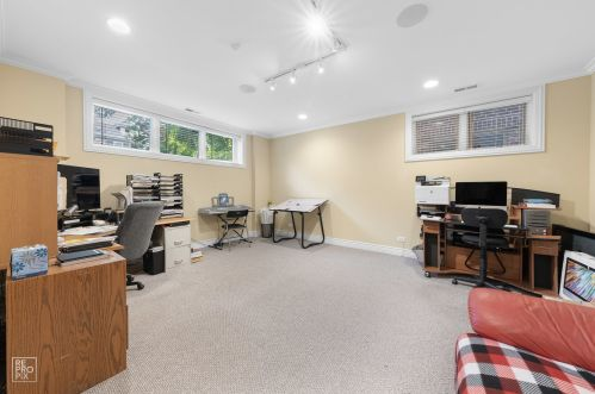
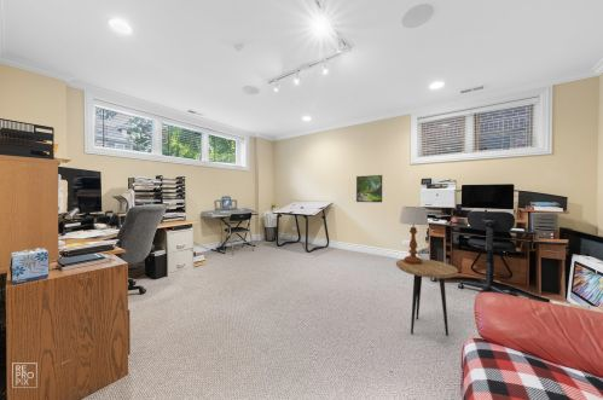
+ side table (419, 296)
+ table lamp (413, 234)
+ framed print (369, 189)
